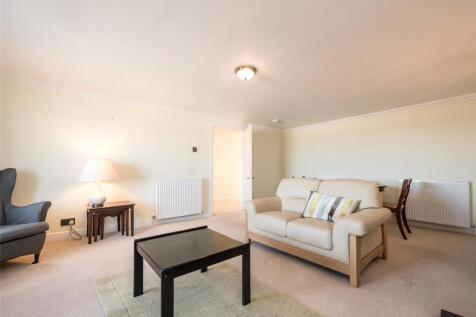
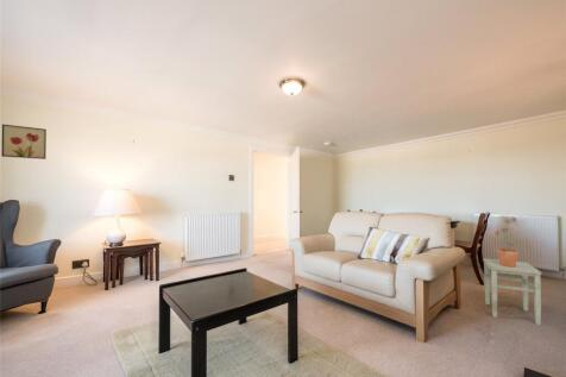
+ potted plant (505, 240)
+ stool (510, 288)
+ wall art (24, 142)
